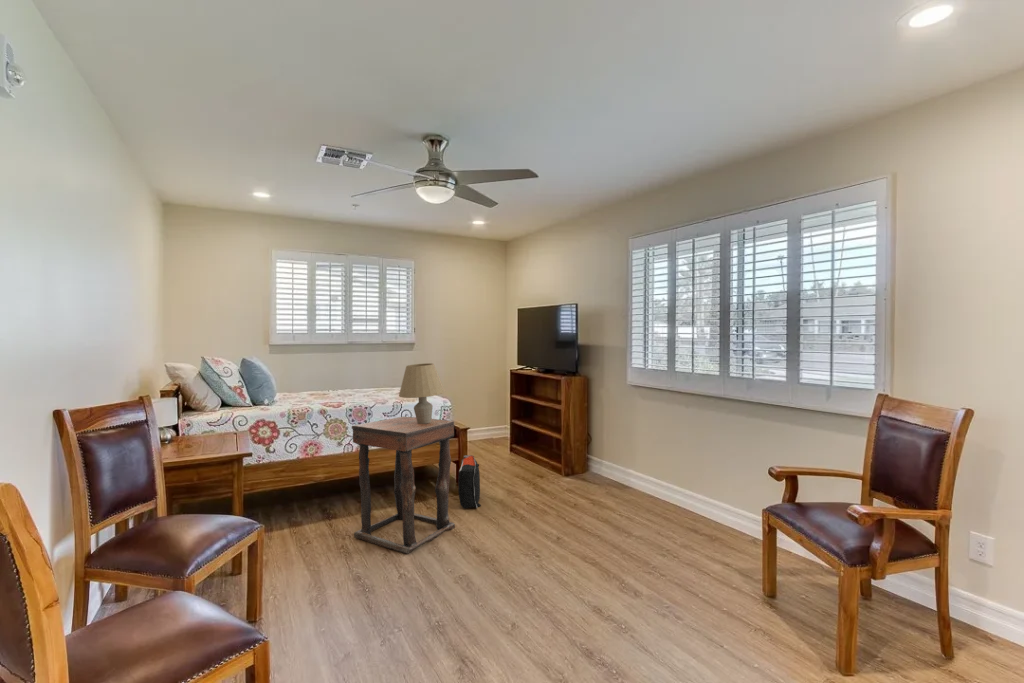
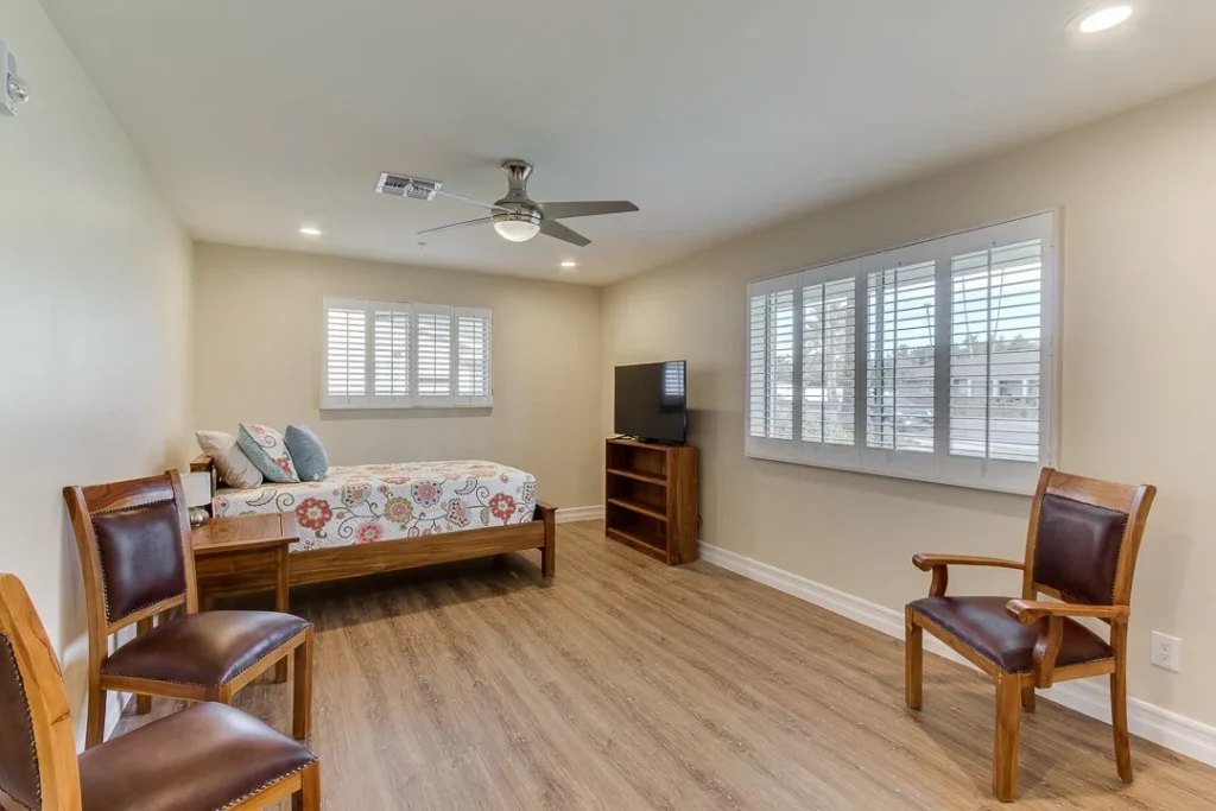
- backpack (470, 480)
- side table (404, 477)
- table lamp (424, 393)
